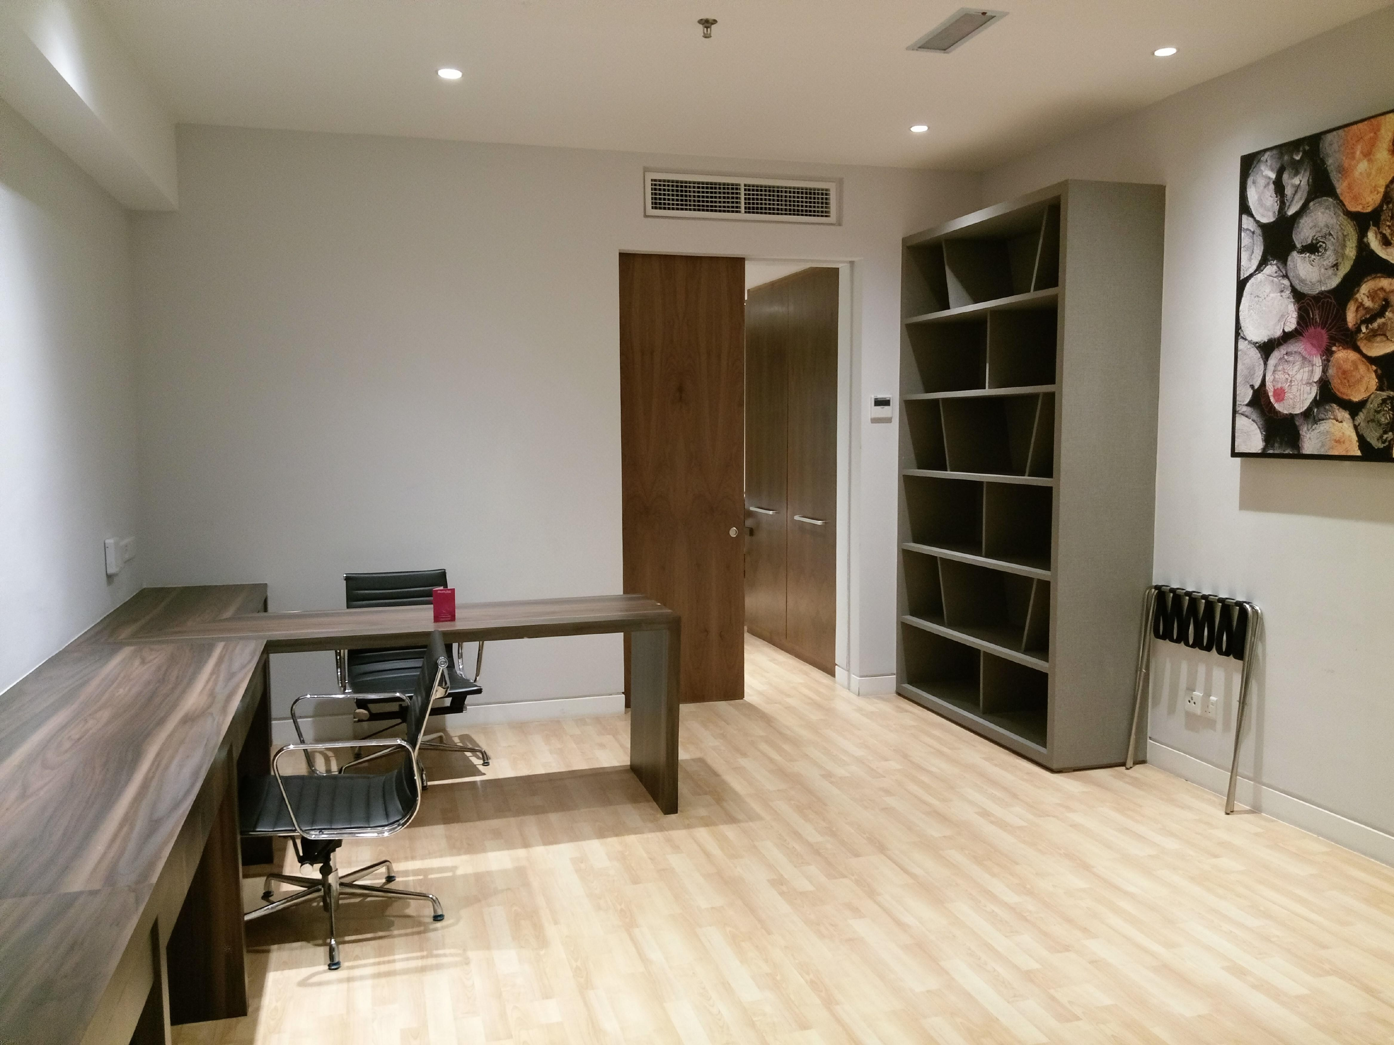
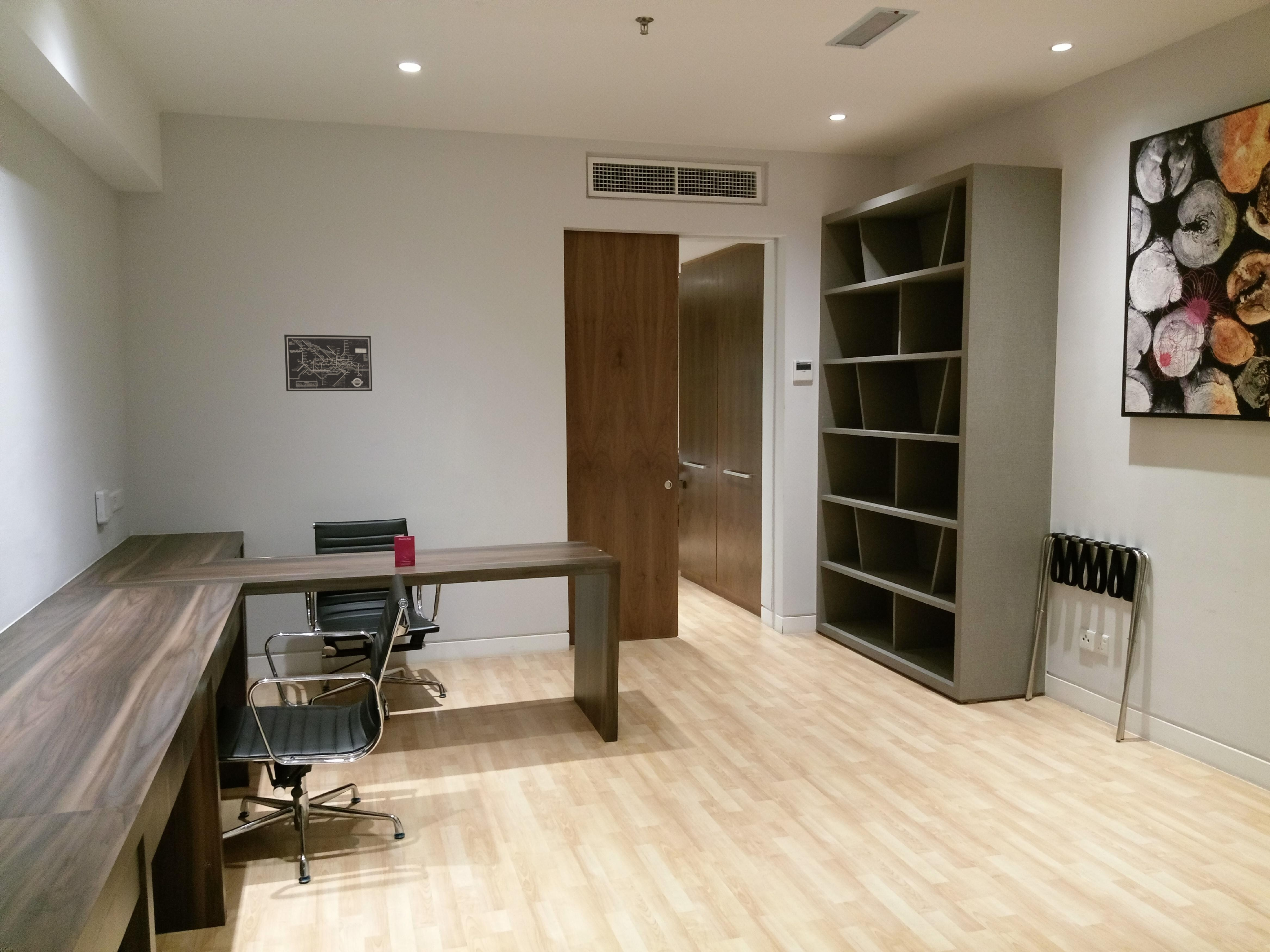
+ wall art (329, 363)
